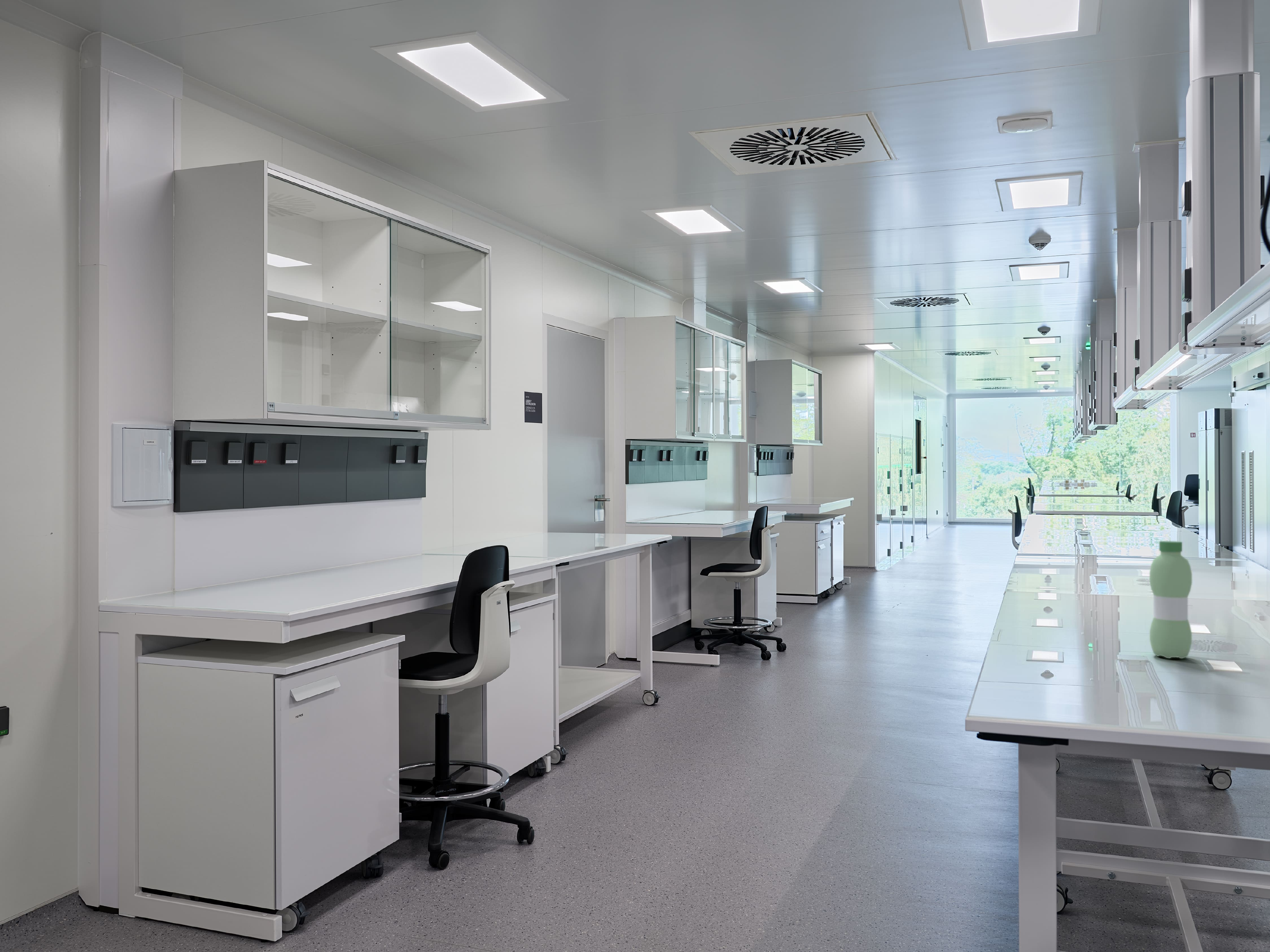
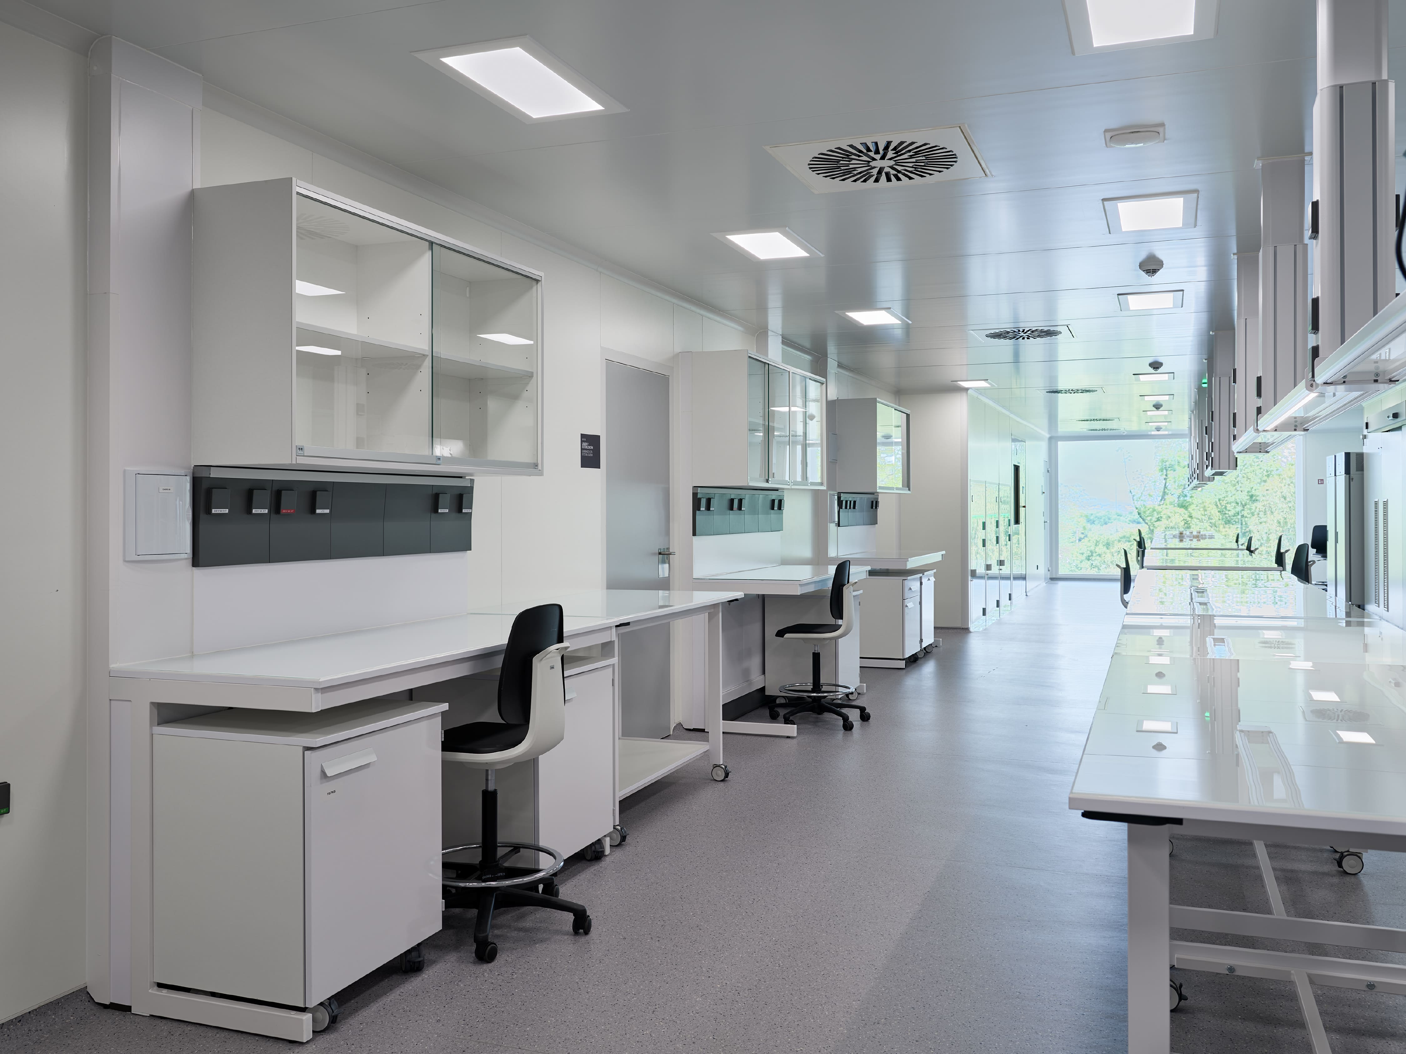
- water bottle (1170, 599)
